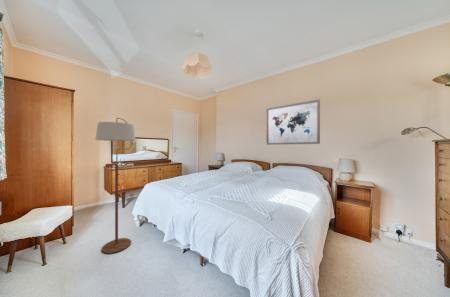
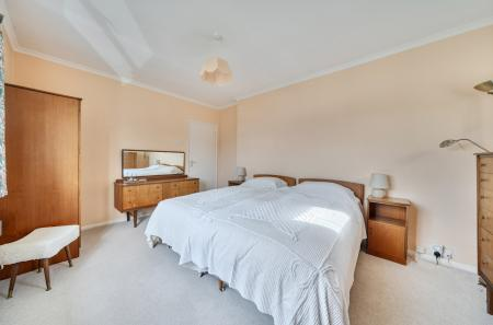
- floor lamp (117, 181)
- wall art (290, 124)
